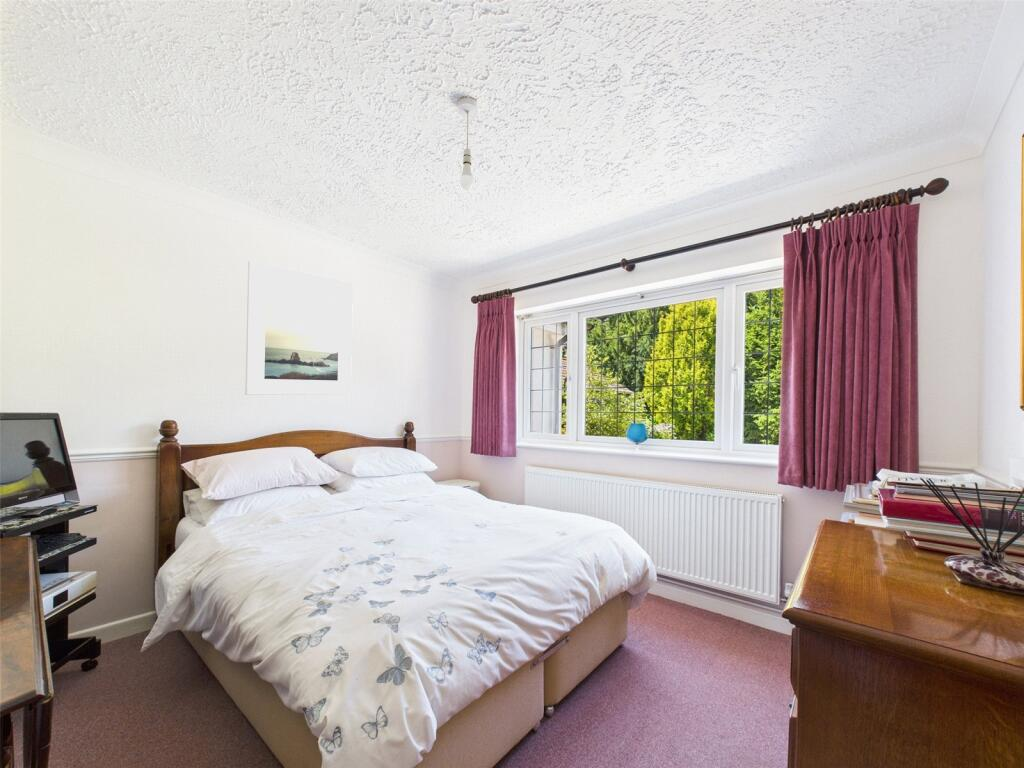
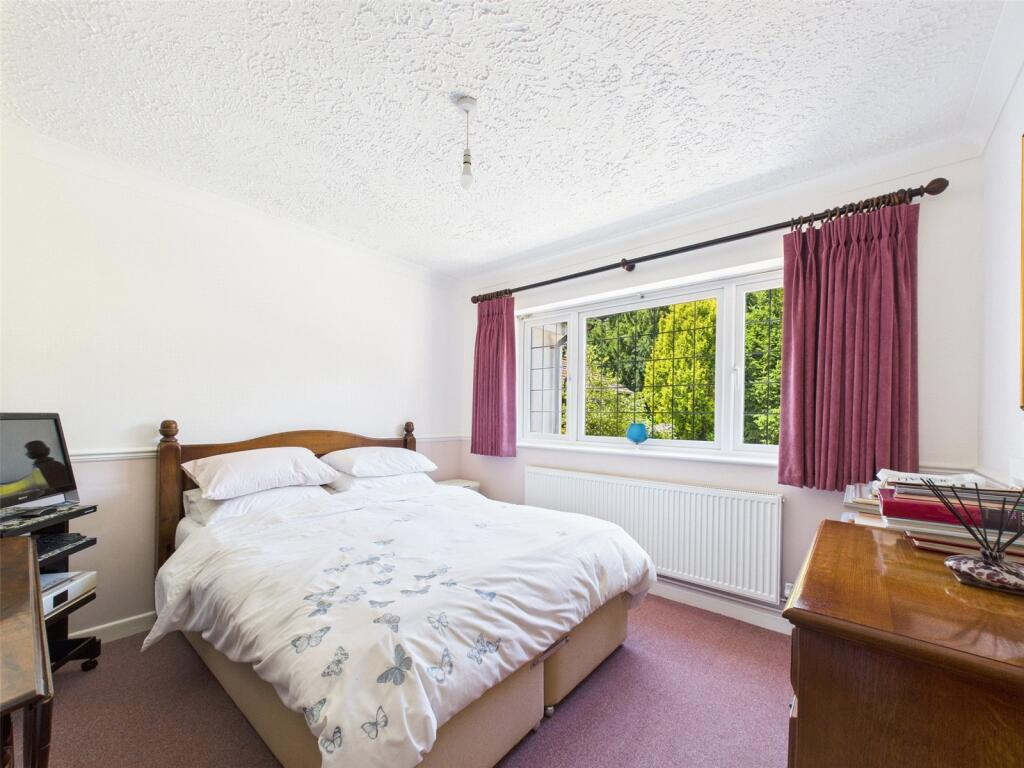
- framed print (304, 333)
